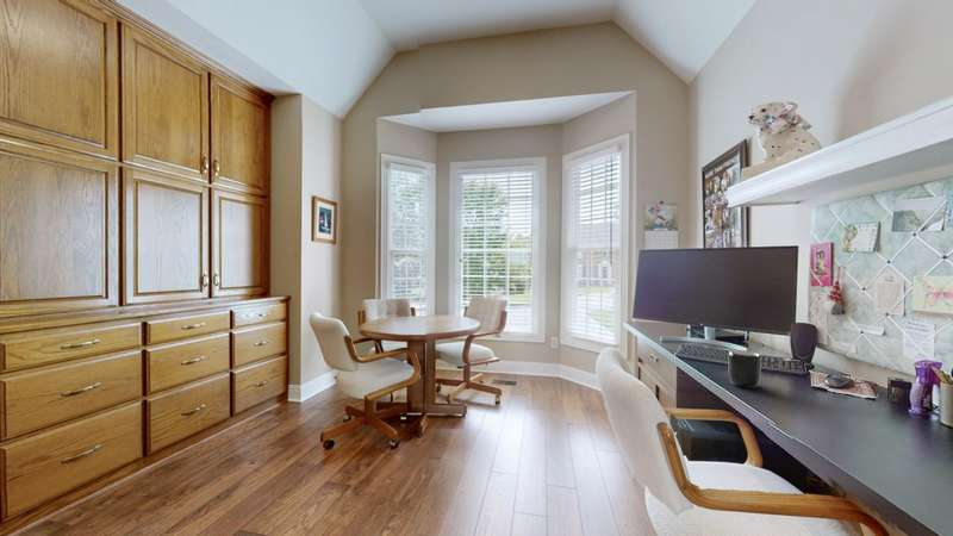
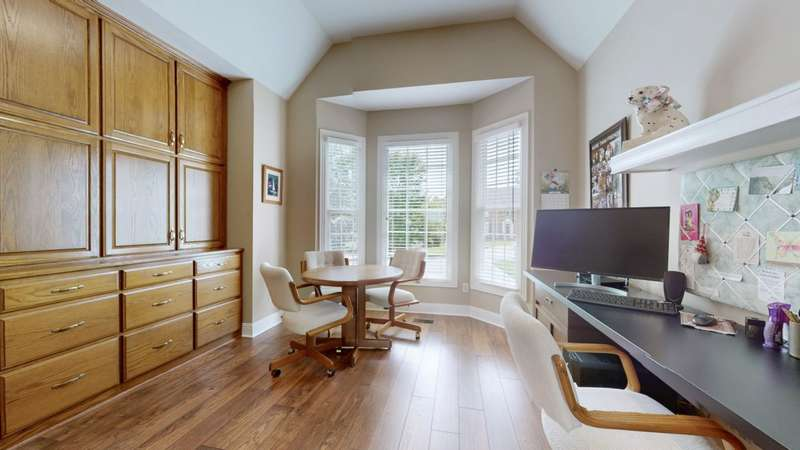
- mug (742, 367)
